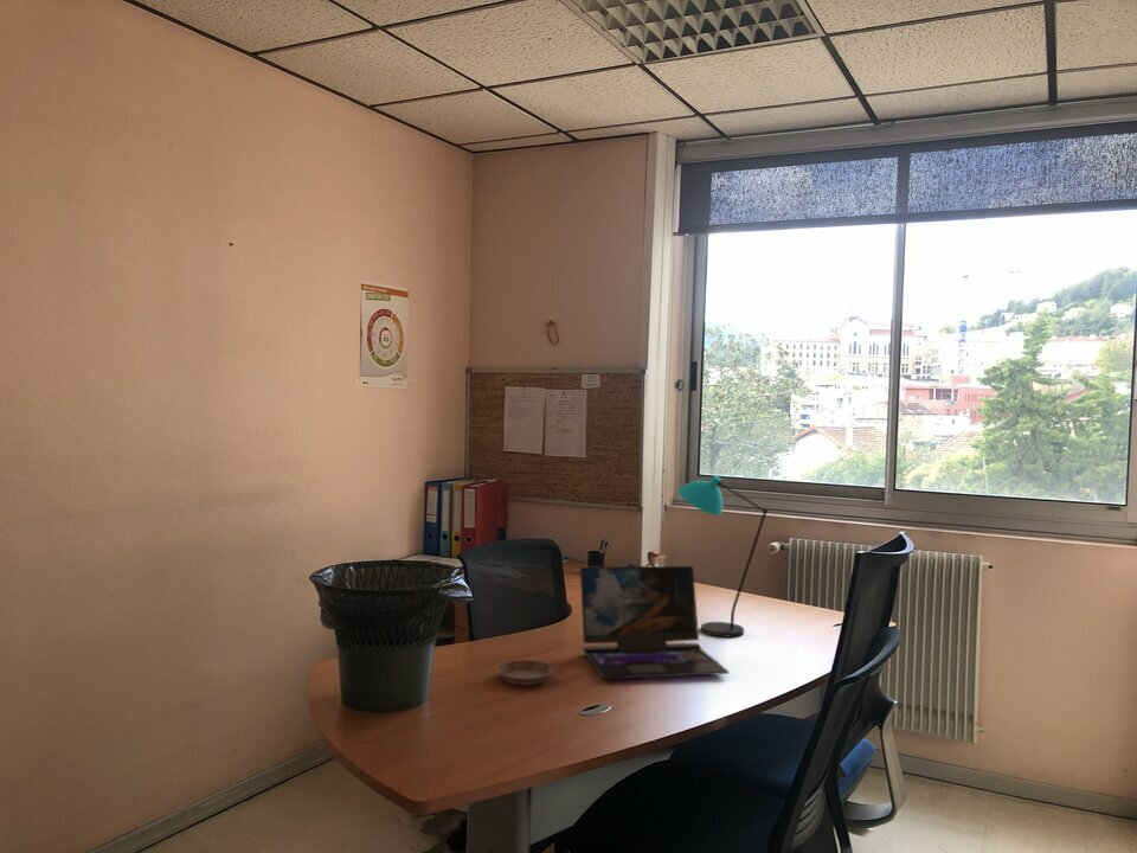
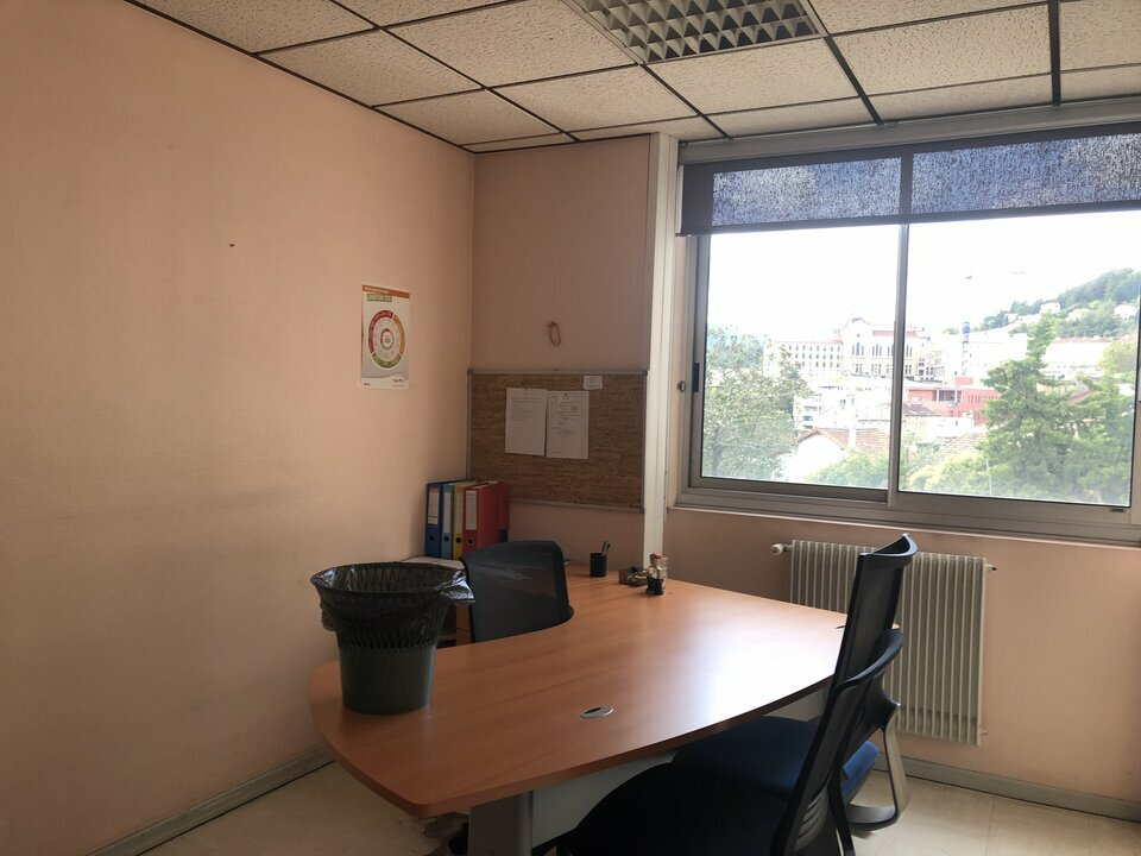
- laptop (650, 618)
- desk lamp (747, 560)
- saucer (525, 673)
